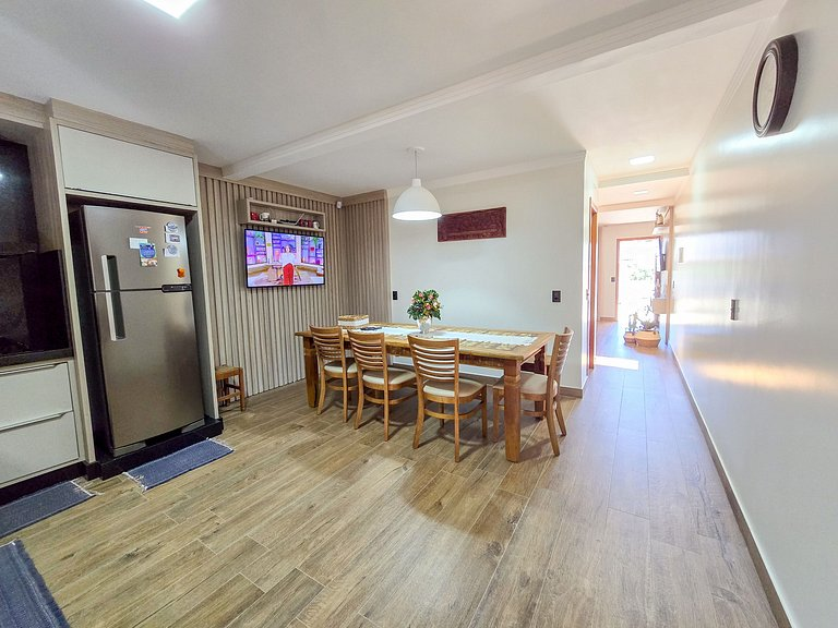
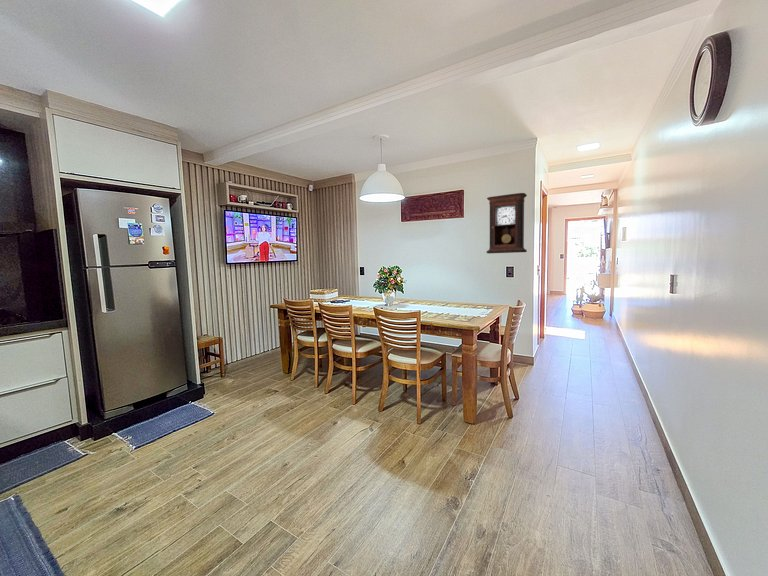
+ pendulum clock (505, 224)
